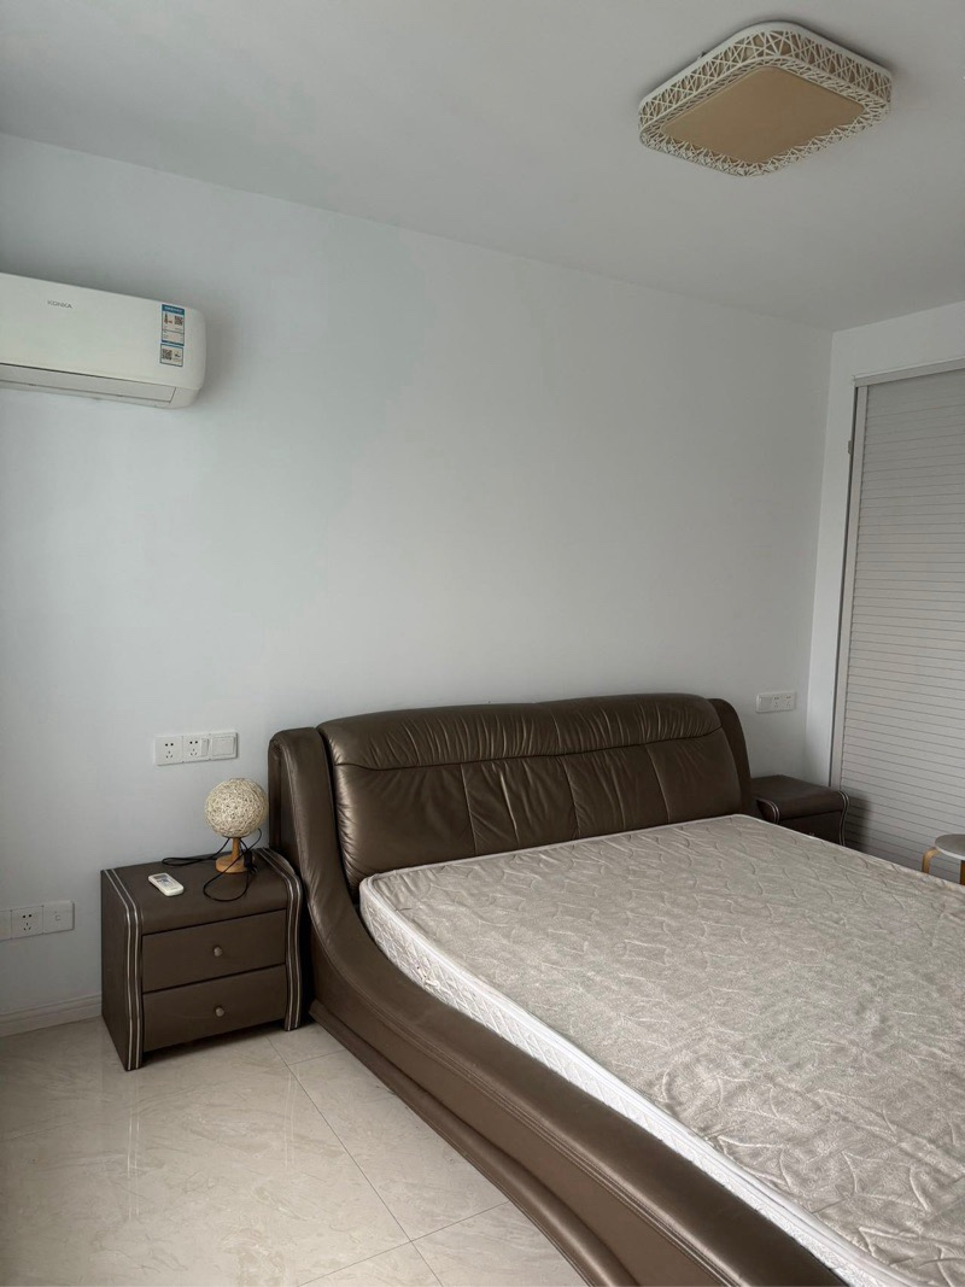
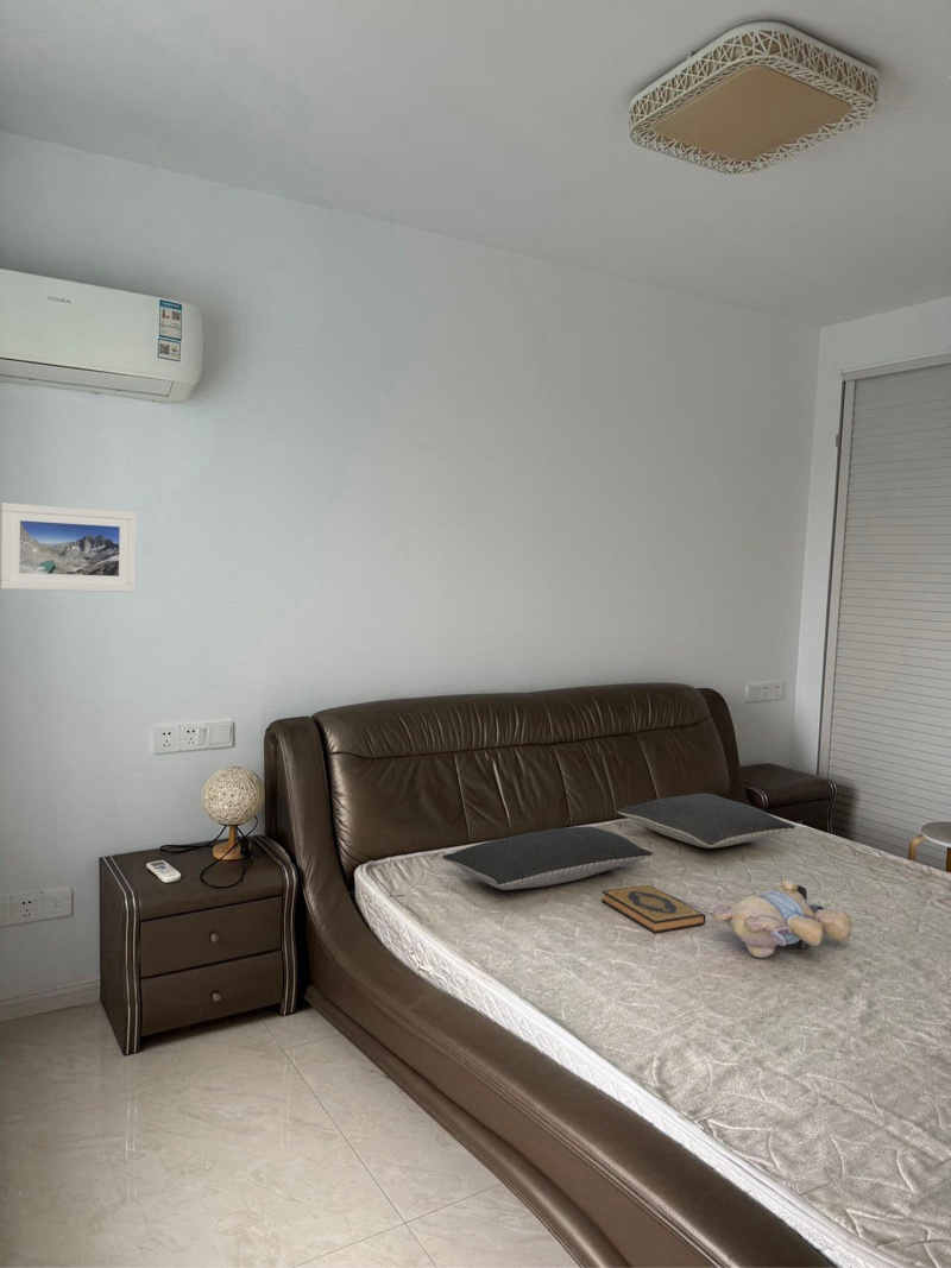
+ pillow (705, 819)
+ teddy bear (780, 916)
+ hardback book (651, 907)
+ pillow (549, 856)
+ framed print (70, 549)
